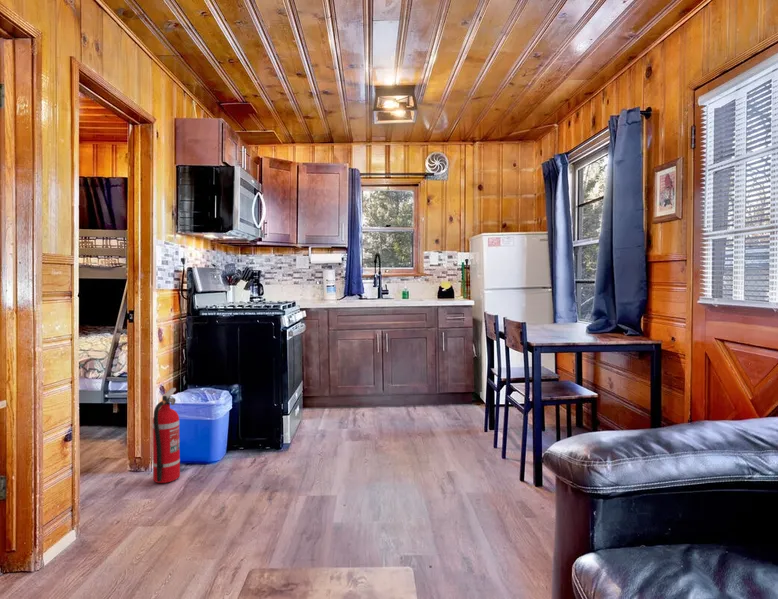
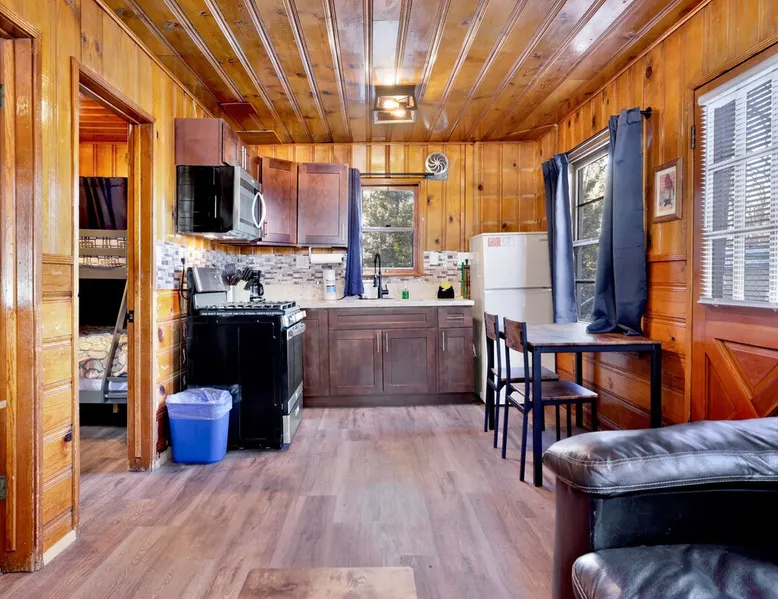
- fire extinguisher (165, 436)
